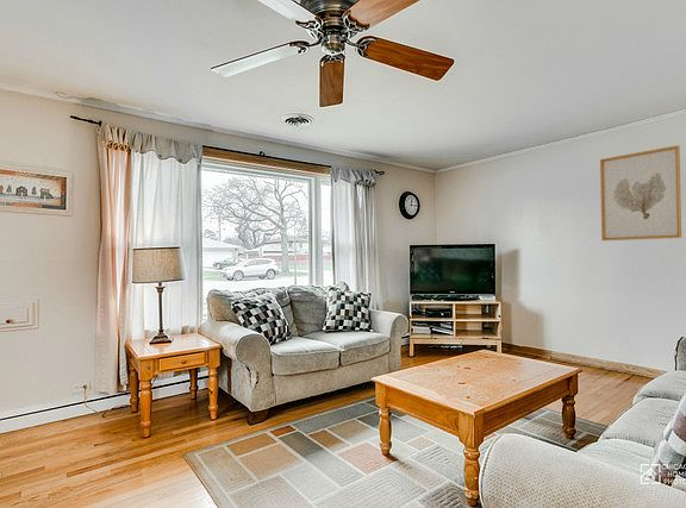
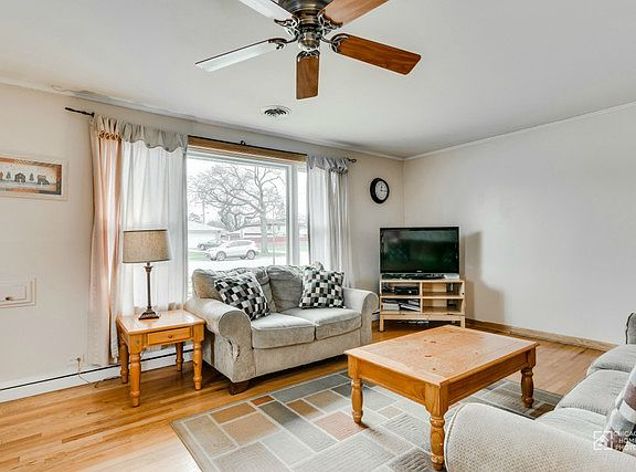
- wall art (638, 195)
